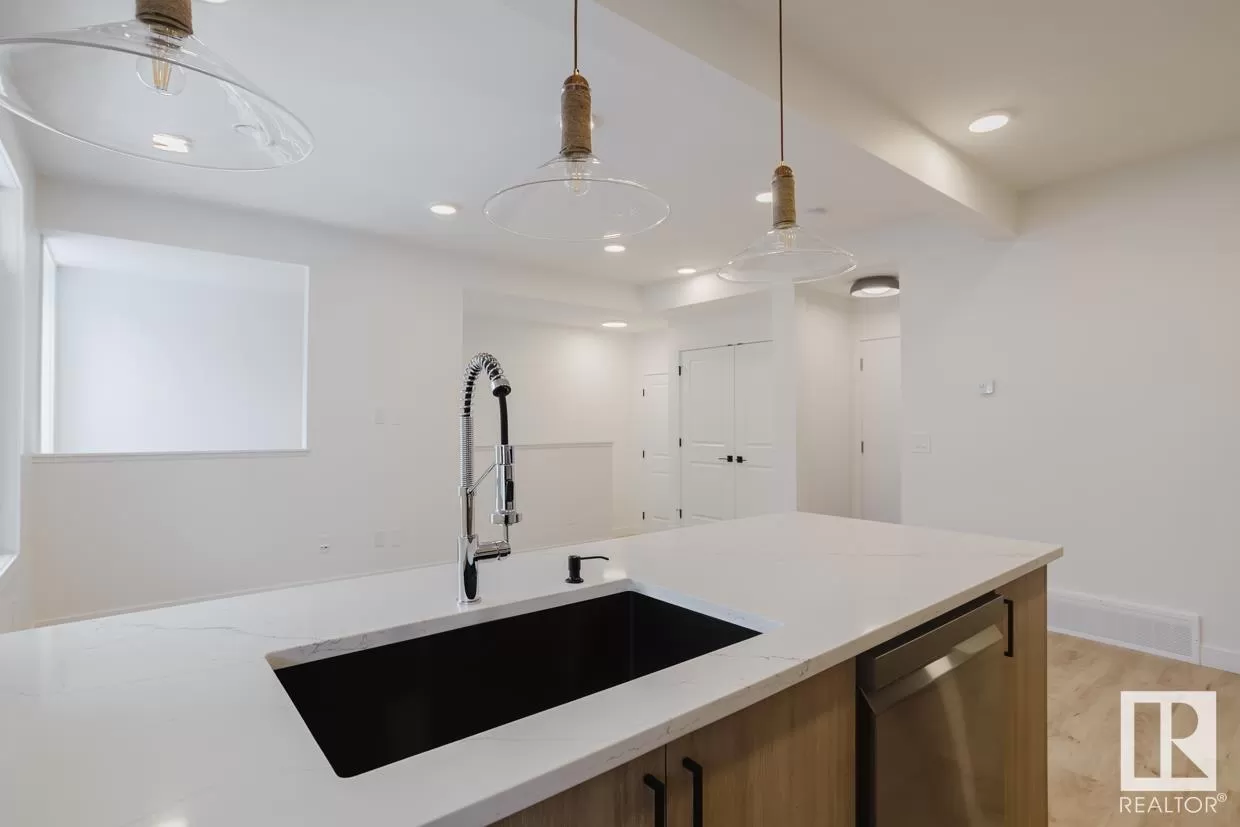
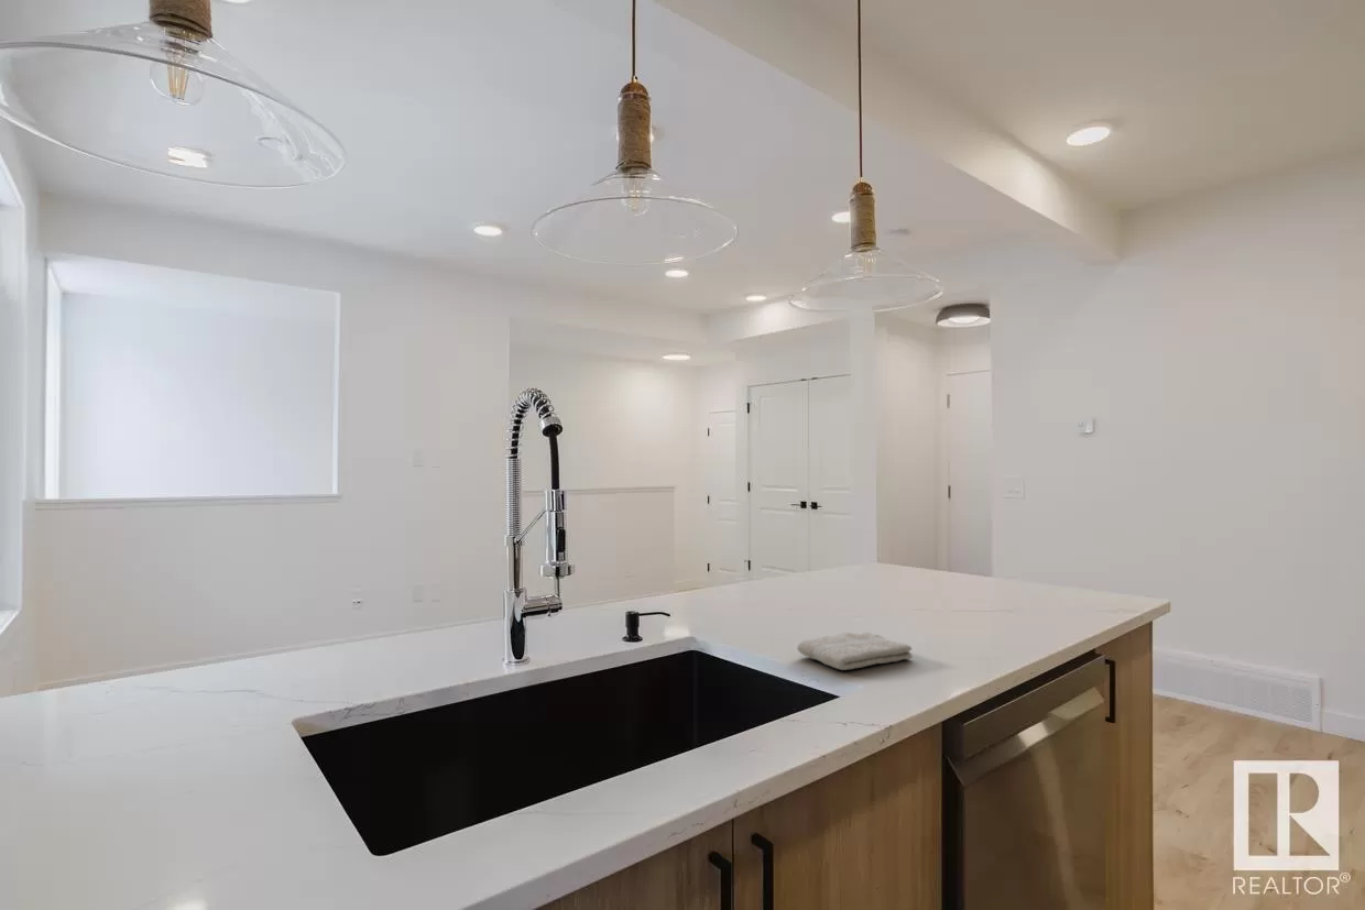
+ washcloth (855, 648)
